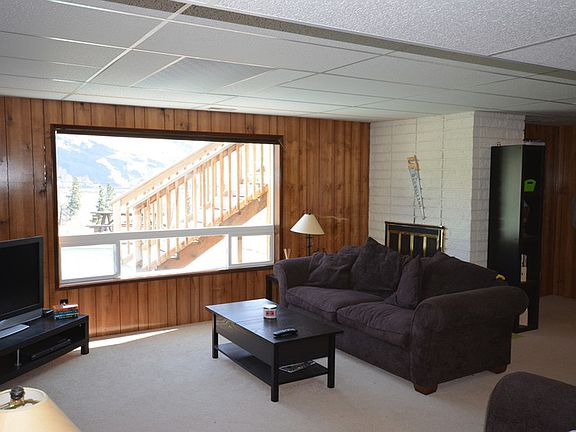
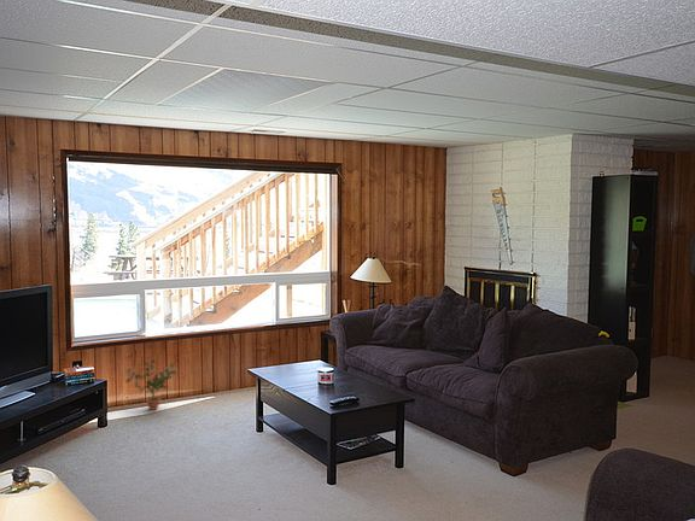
+ potted plant (152, 385)
